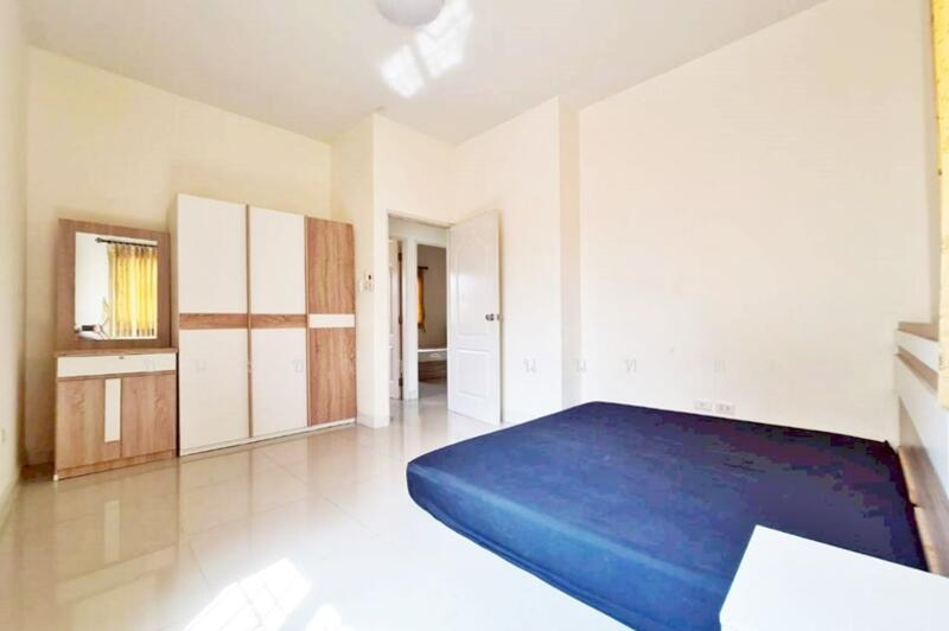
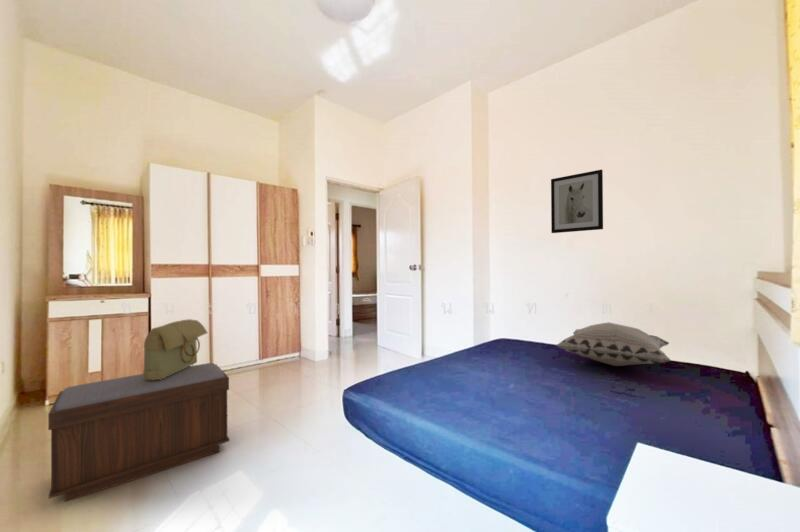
+ bench (149, 419)
+ decorative pillow (613, 343)
+ handbag (179, 346)
+ wall art (575, 203)
